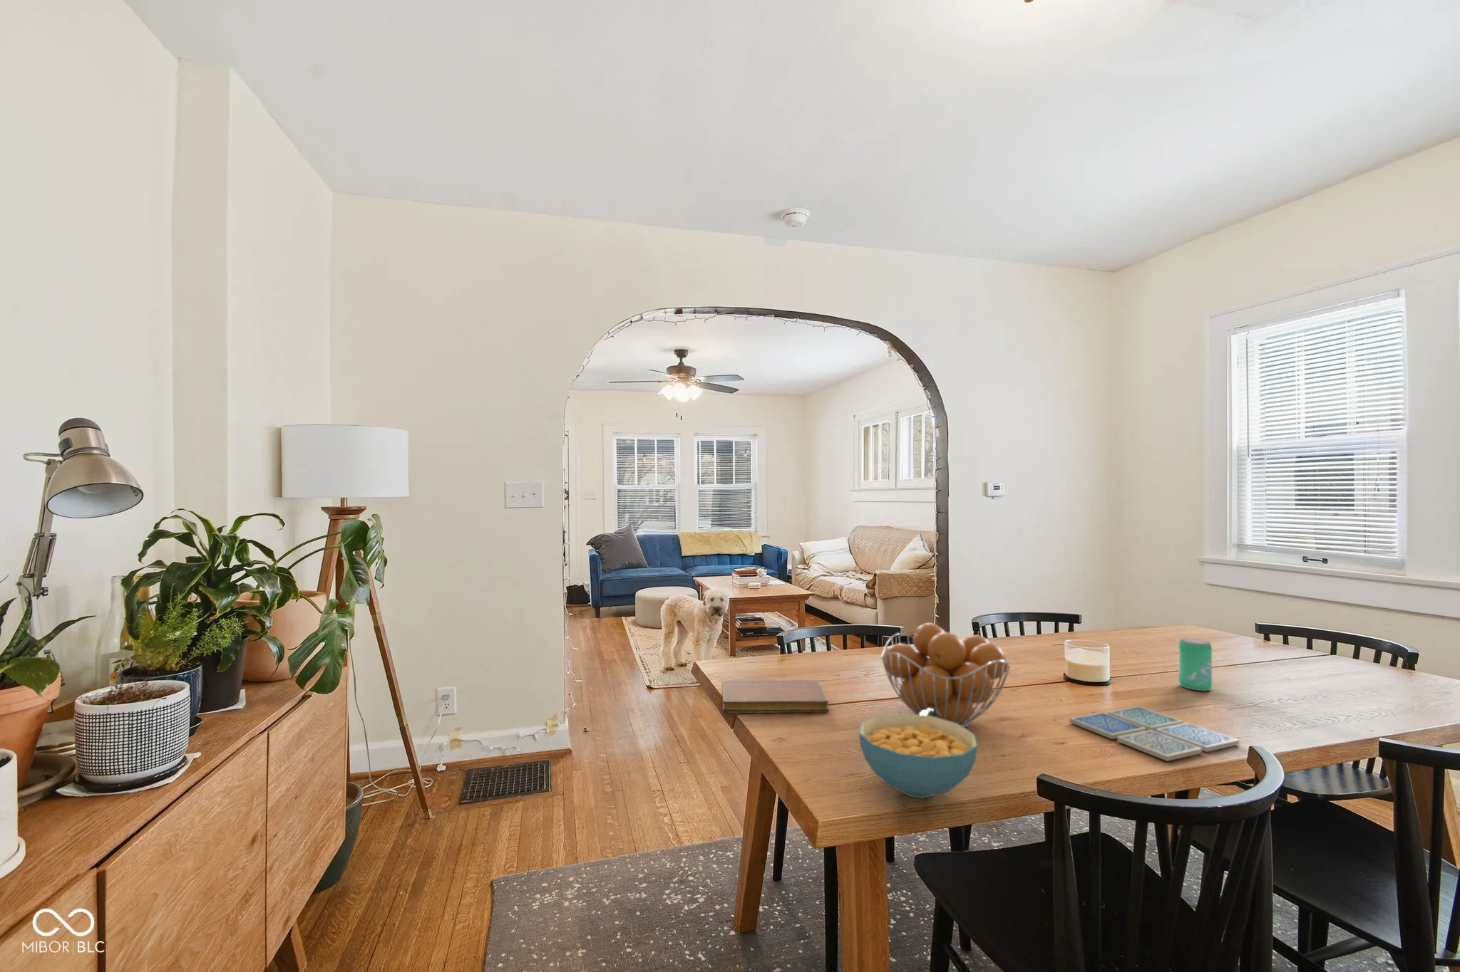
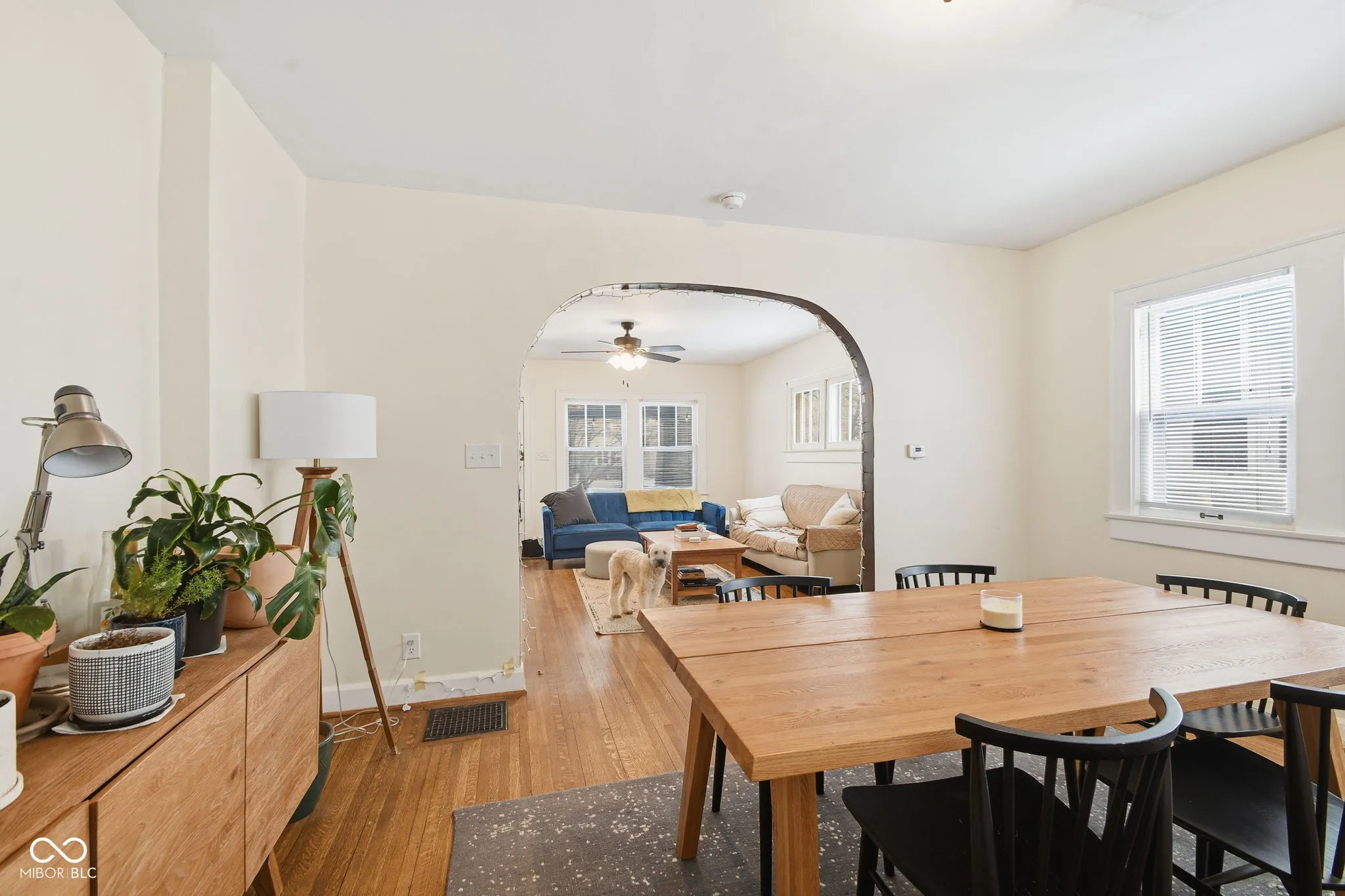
- cereal bowl (916, 762)
- beverage can (1195, 664)
- notebook (773, 694)
- fruit basket (943, 674)
- drink coaster (1151, 730)
